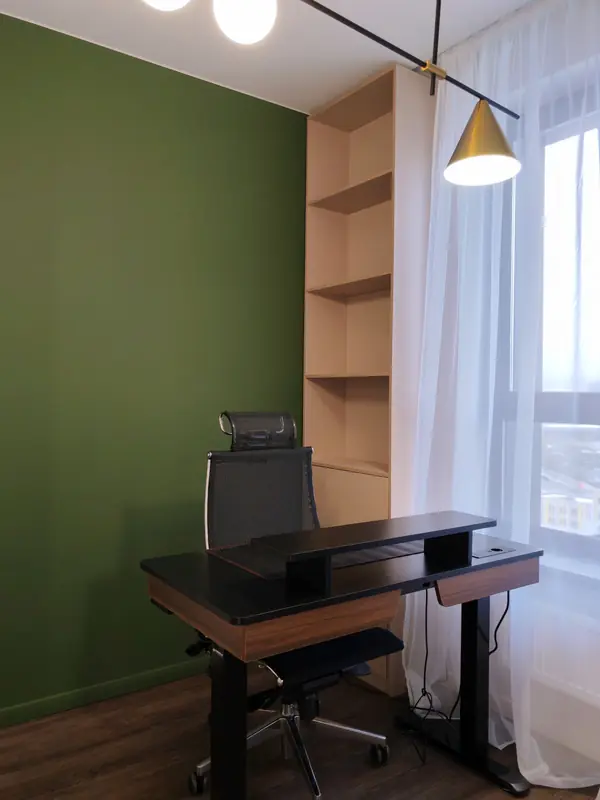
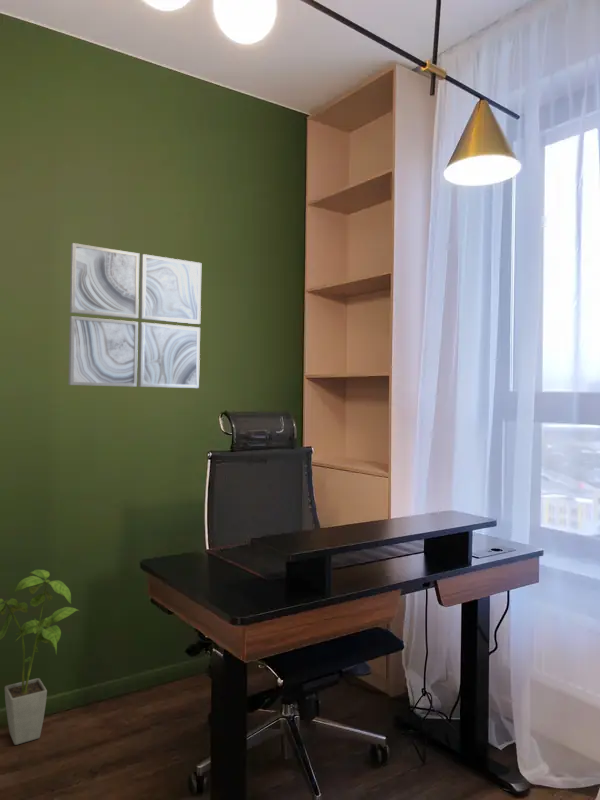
+ wall art (137, 322)
+ house plant (37, 651)
